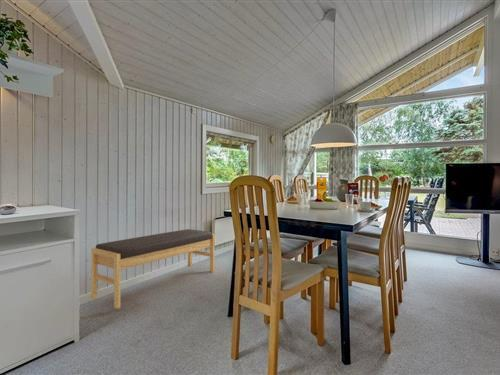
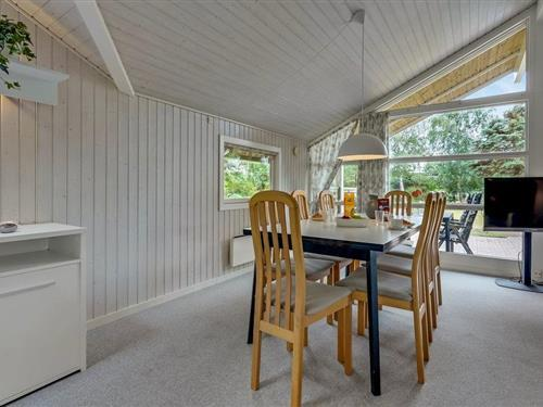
- bench (160, 259)
